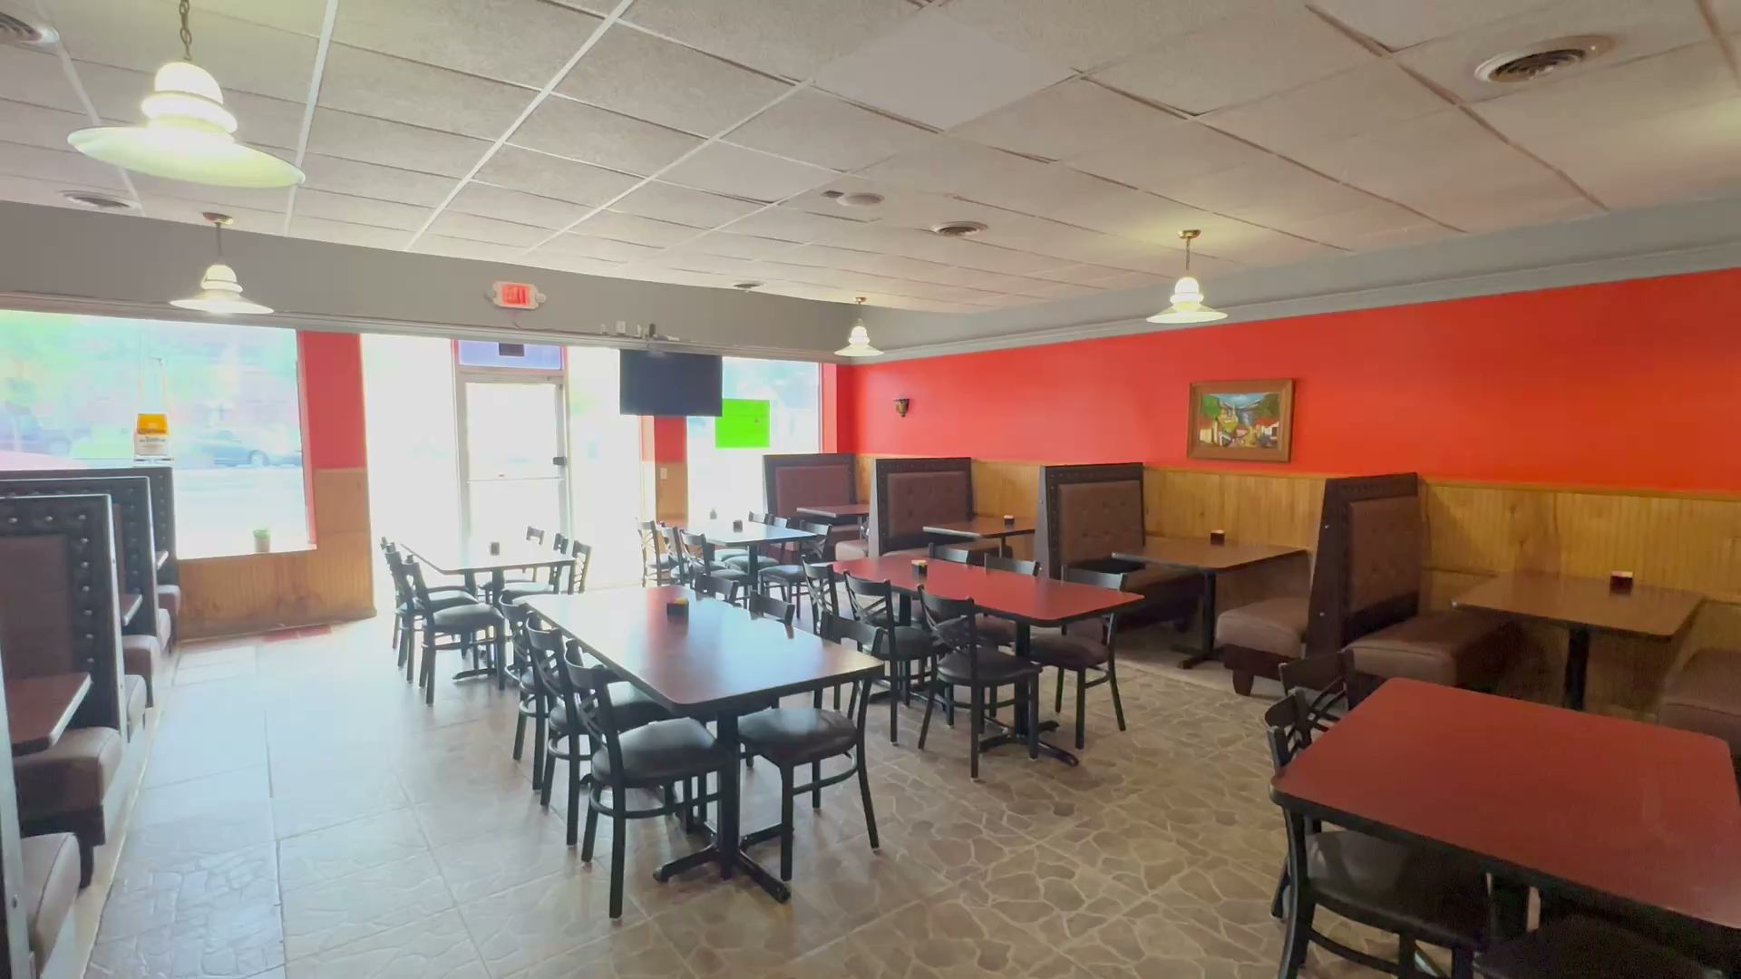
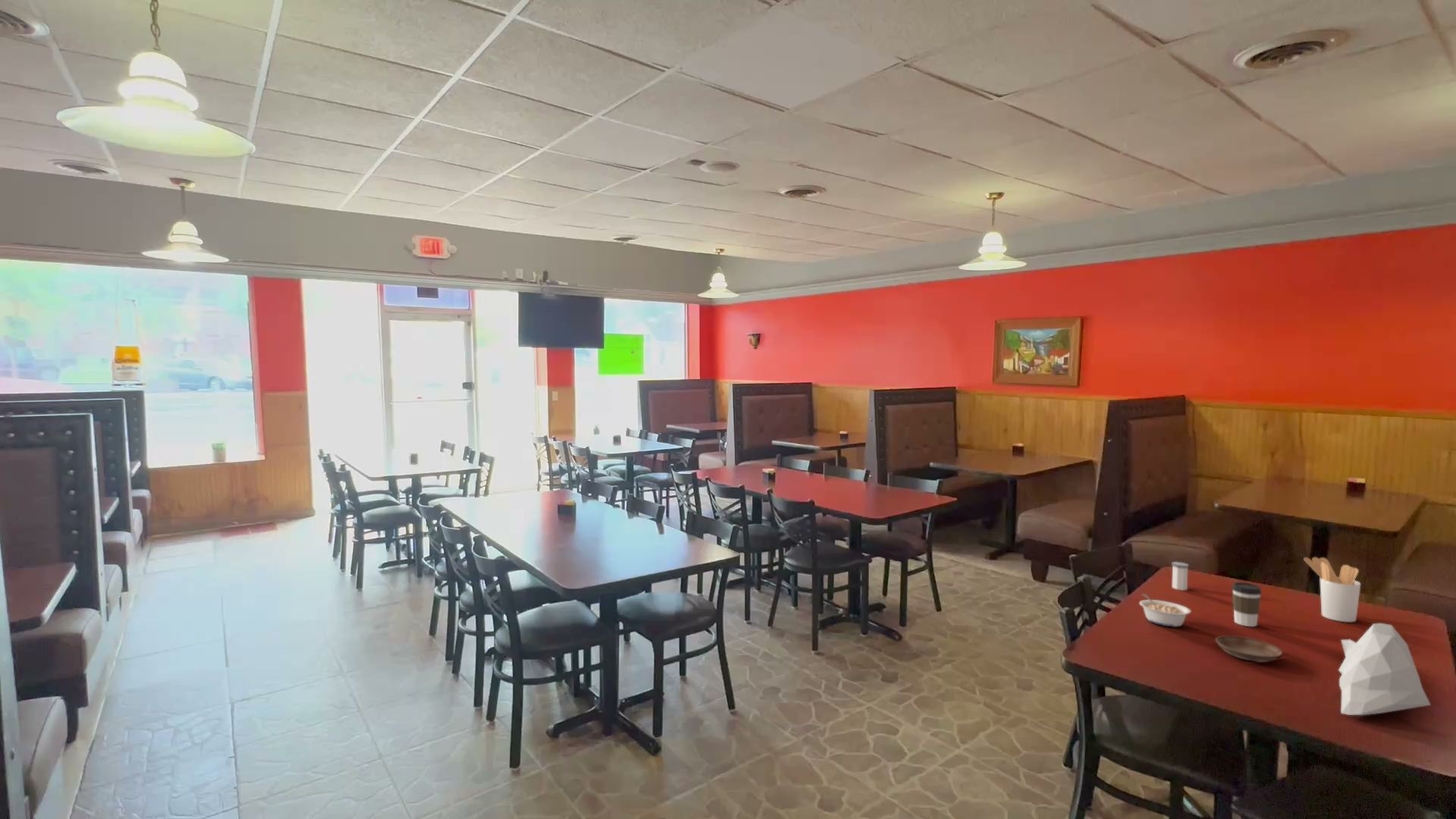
+ salt shaker (1179, 576)
+ napkin (1382, 657)
+ utensil holder (1331, 587)
+ coffee cup (1246, 604)
+ saucer (1247, 649)
+ legume (1162, 612)
